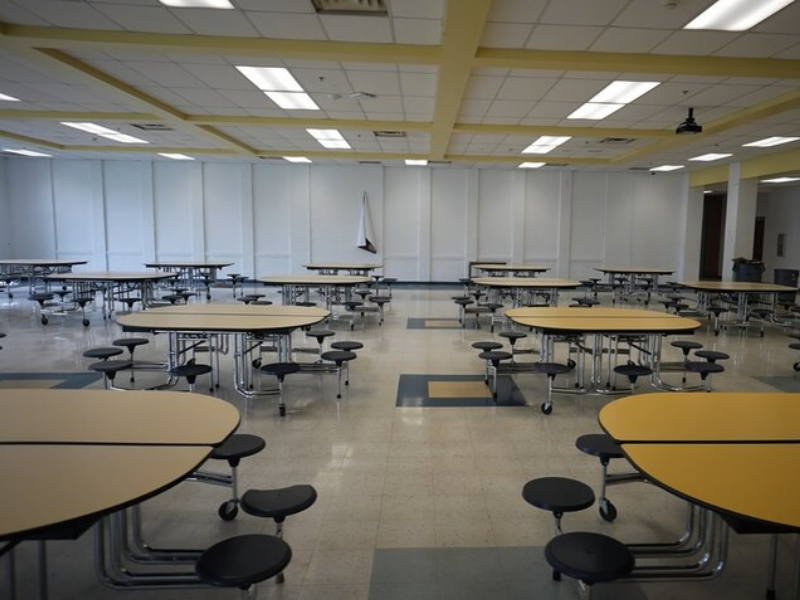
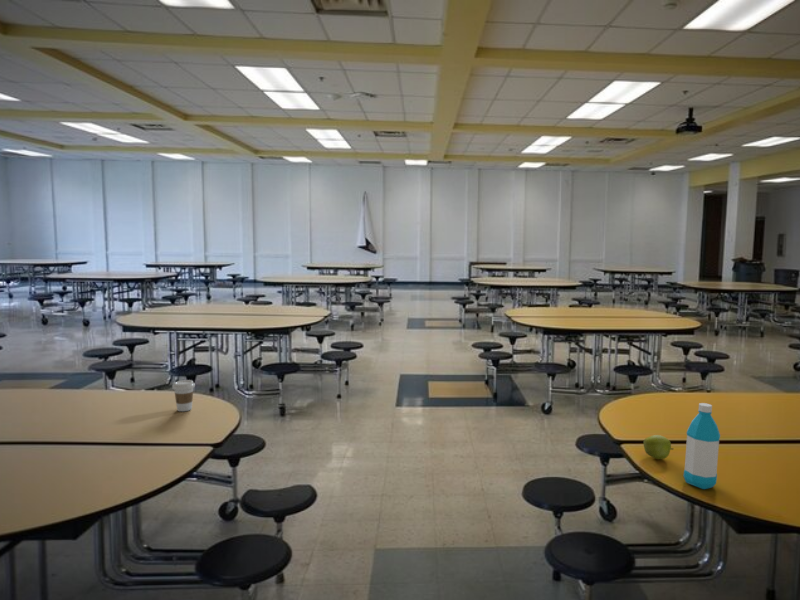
+ apple (658, 447)
+ water bottle (702, 444)
+ coffee cup (184, 395)
